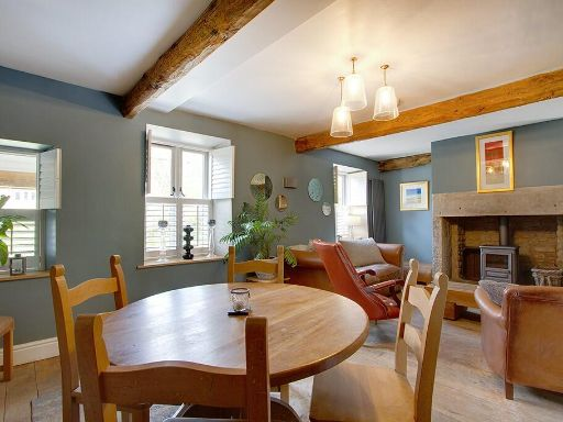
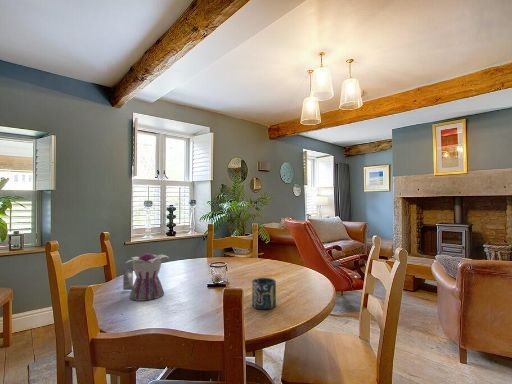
+ teapot (143, 273)
+ cup (264, 291)
